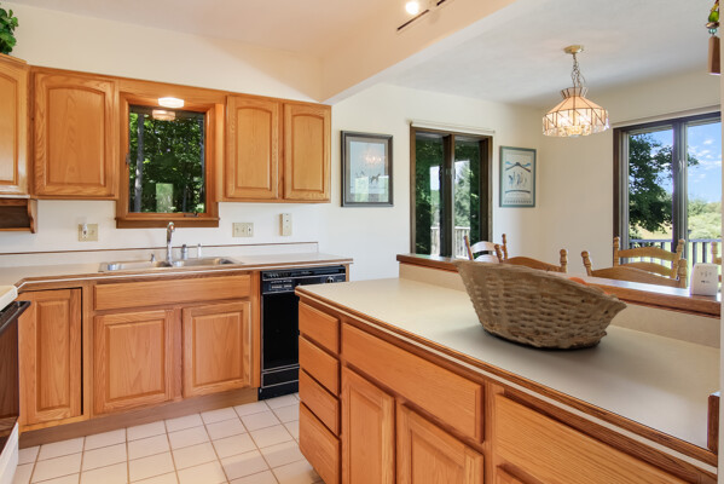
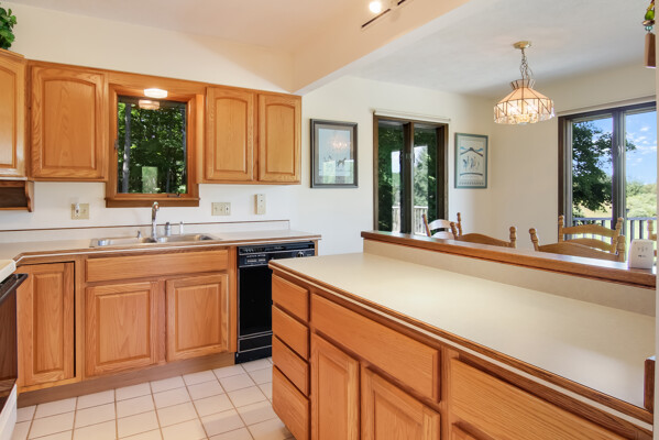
- fruit basket (529, 295)
